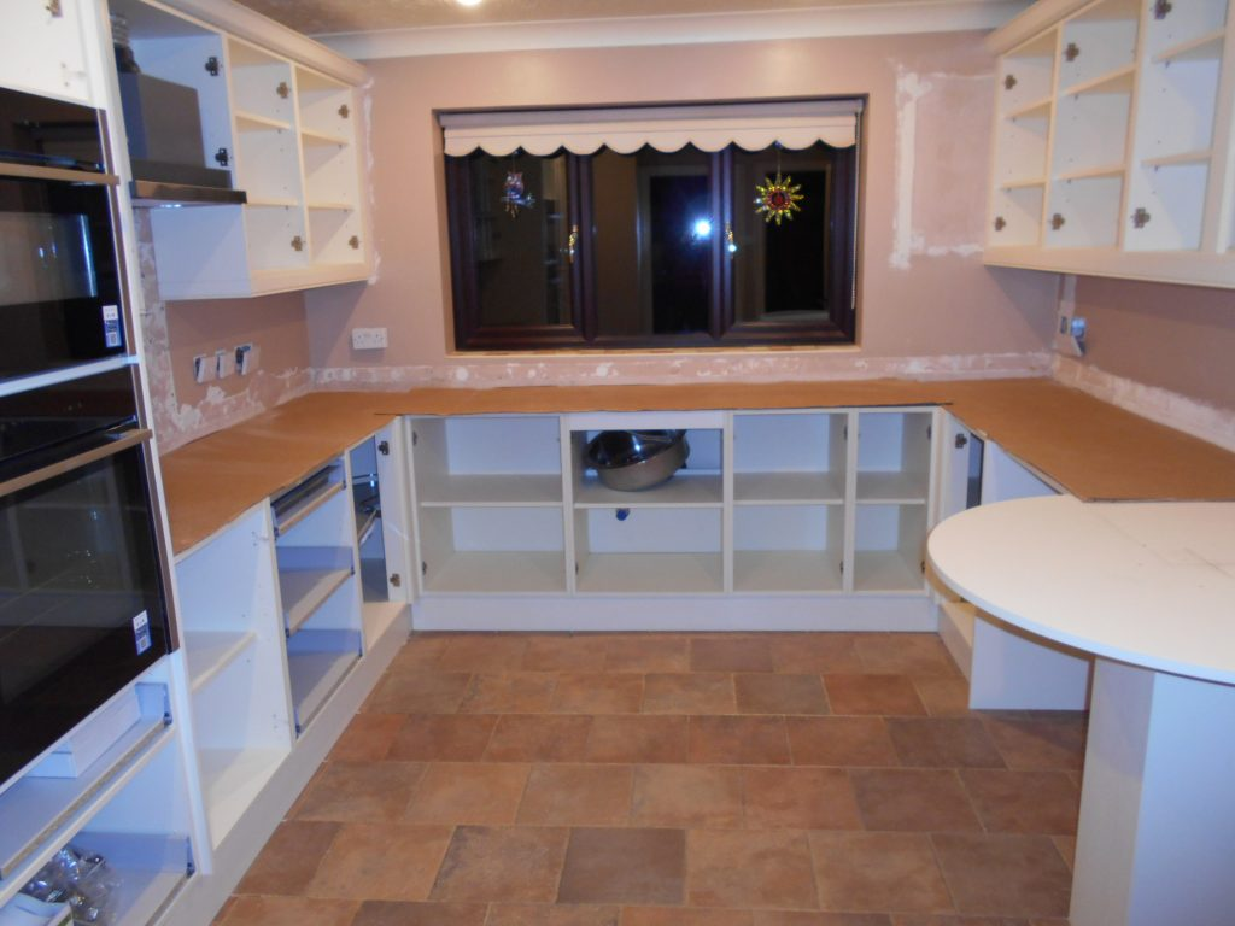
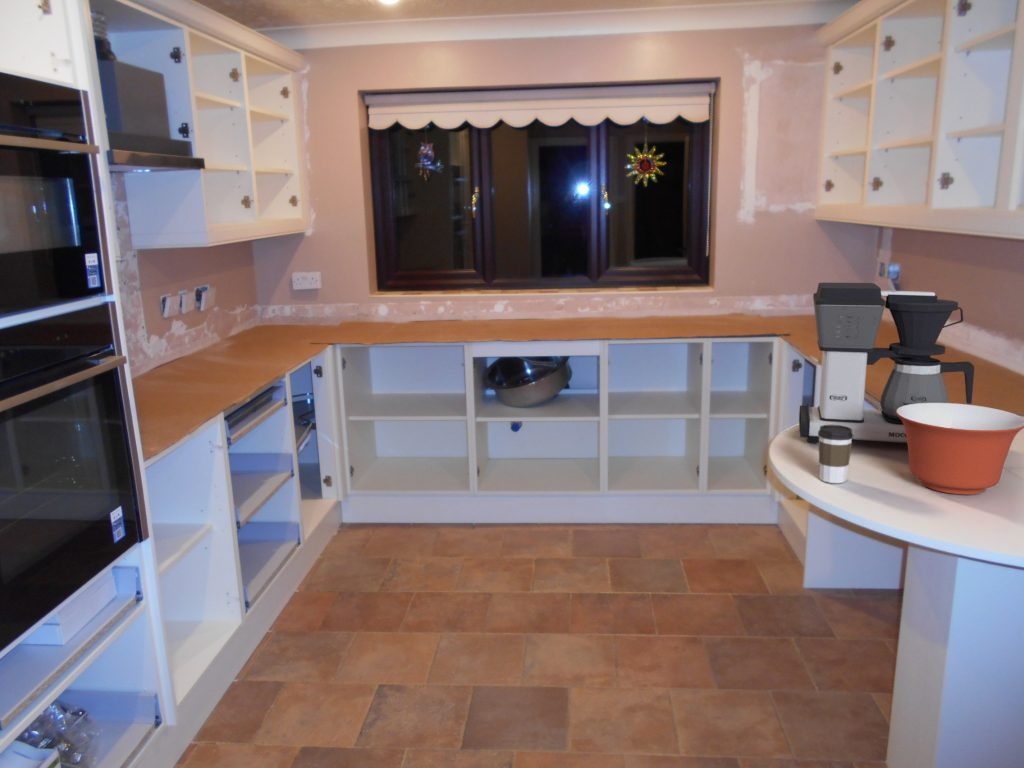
+ coffee cup (834, 454)
+ mixing bowl (955, 450)
+ coffee maker (886, 357)
